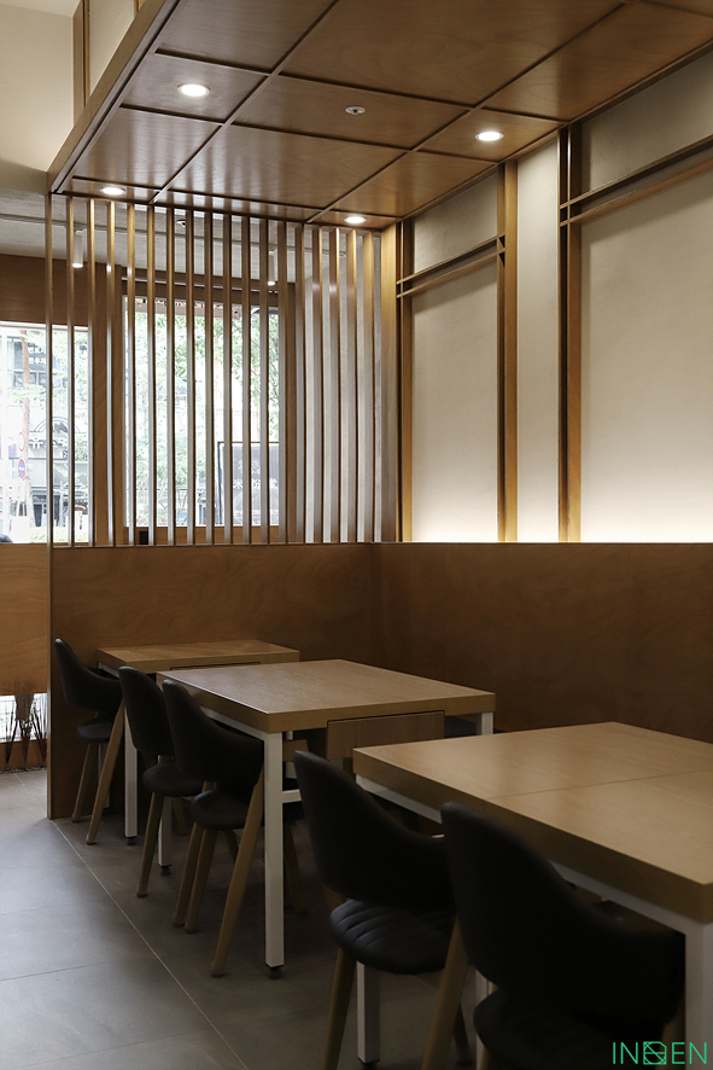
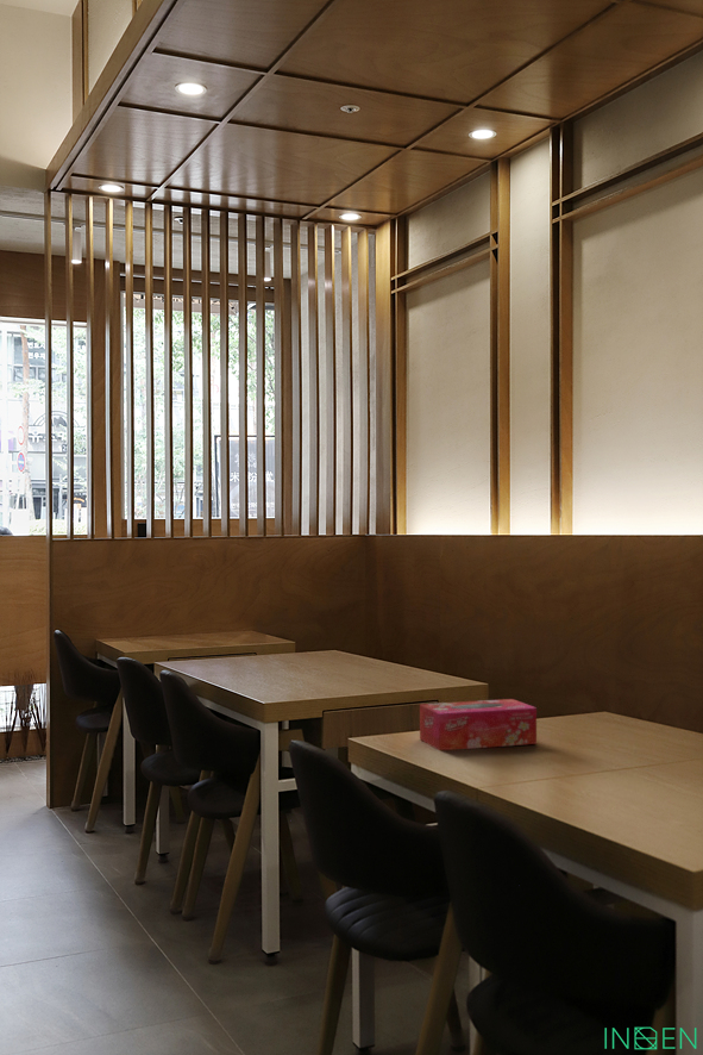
+ tissue box (477, 723)
